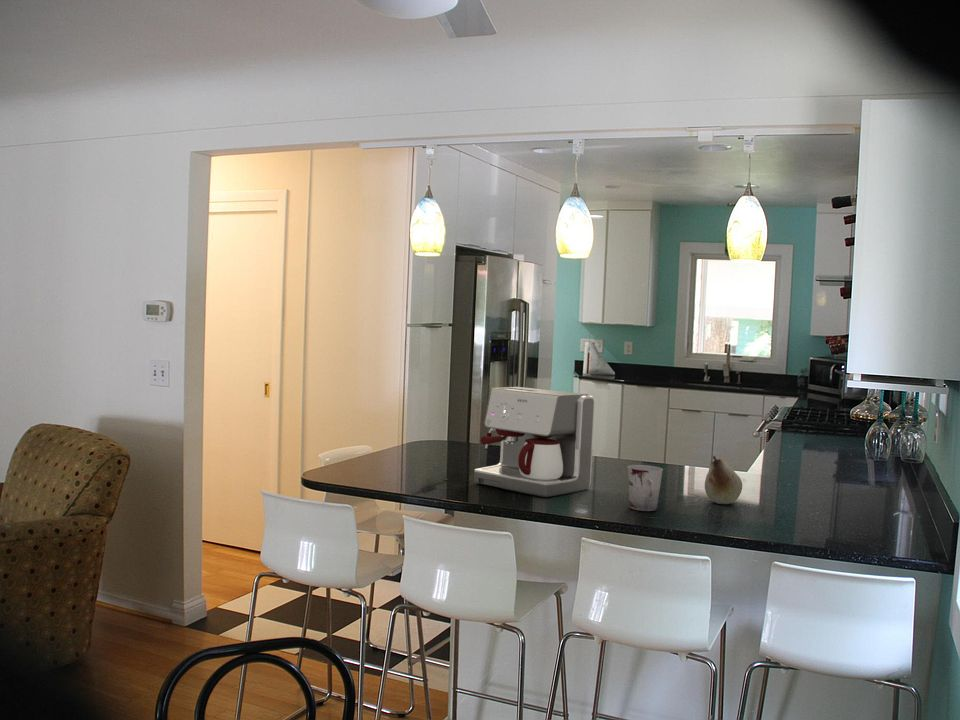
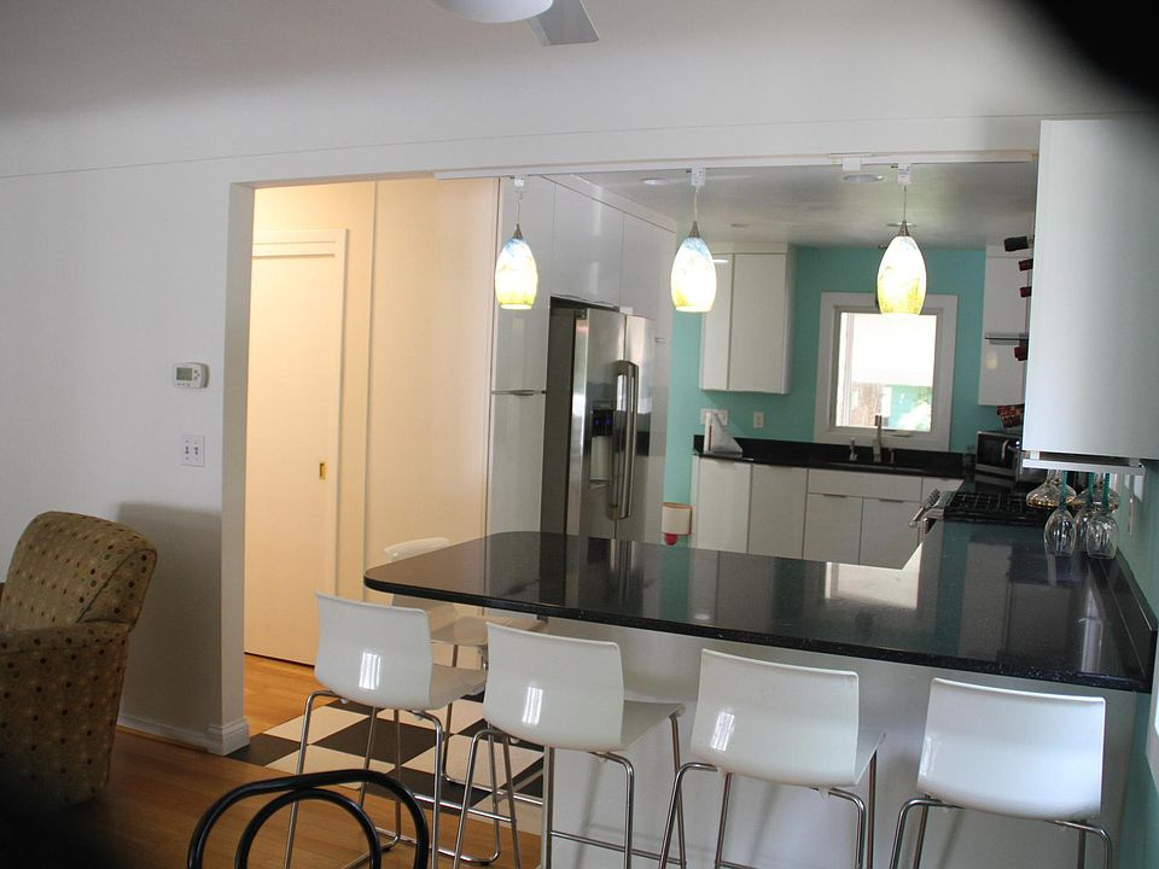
- coffee maker (533, 438)
- fruit (723, 479)
- cup (645, 489)
